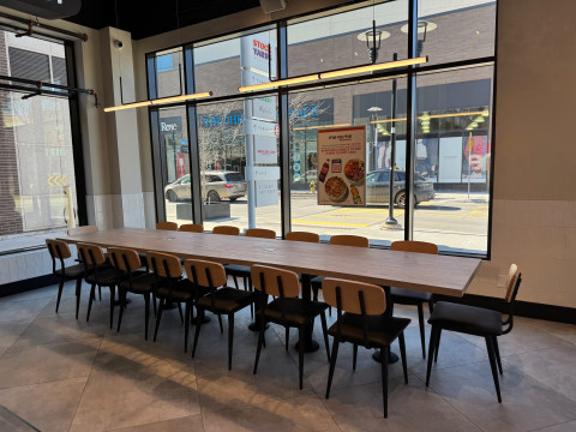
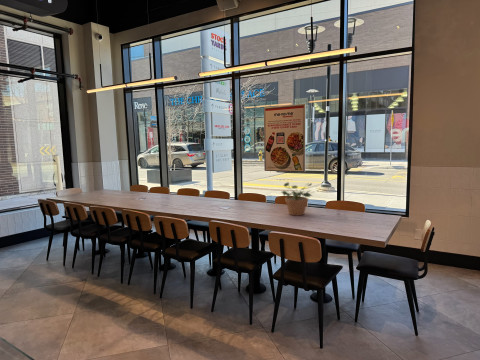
+ potted plant (298, 198)
